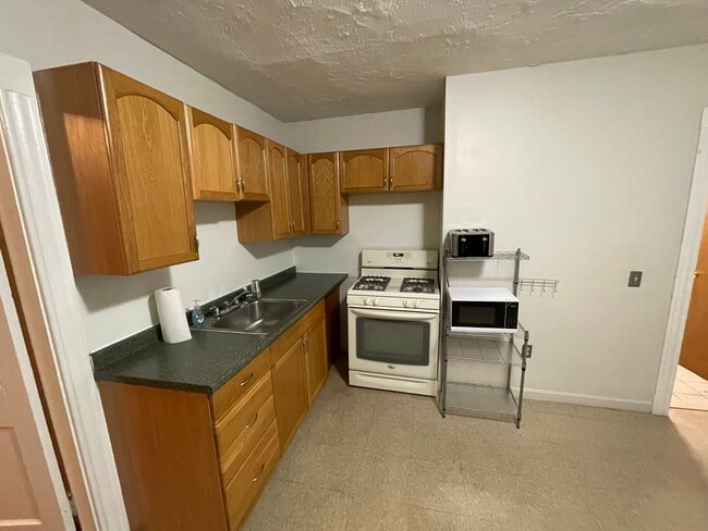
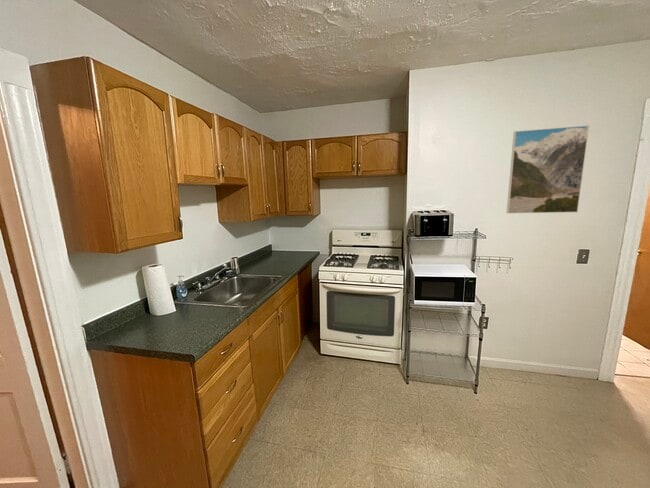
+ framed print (545, 171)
